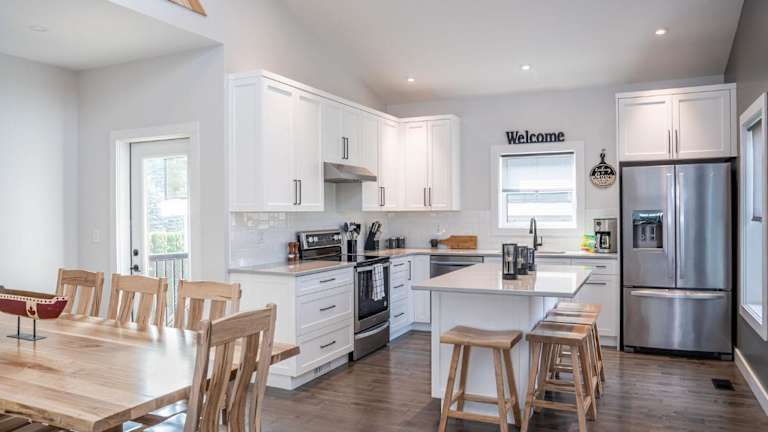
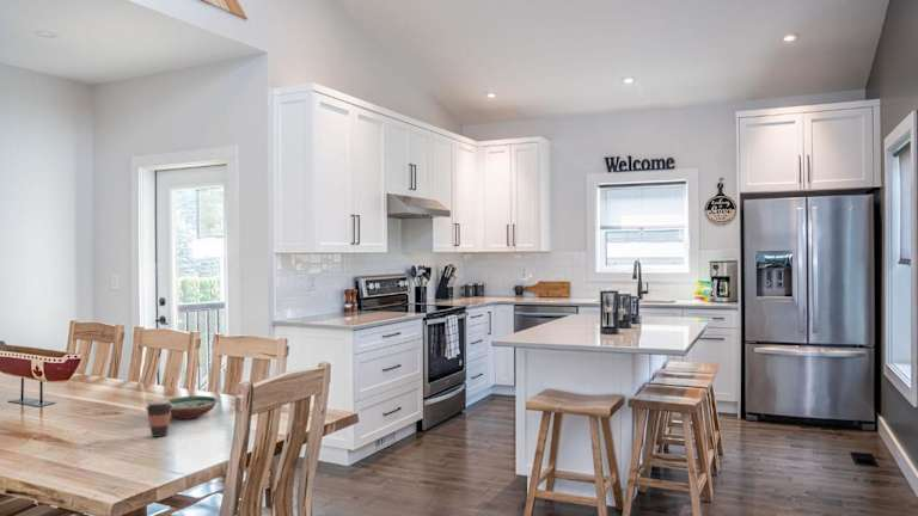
+ coffee cup (159, 418)
+ decorative bowl (188, 408)
